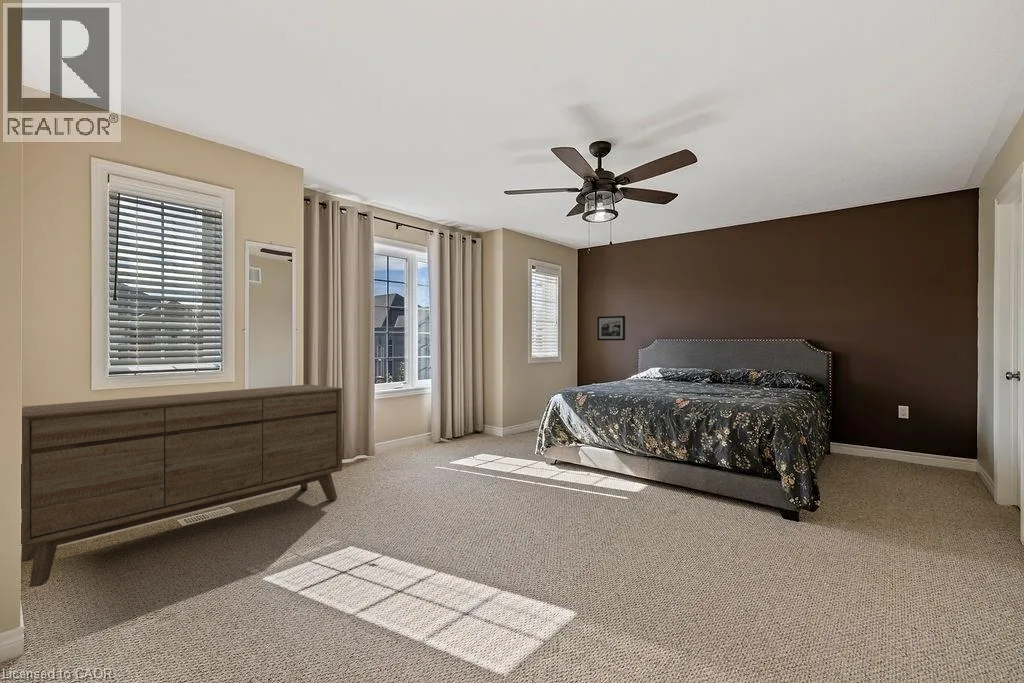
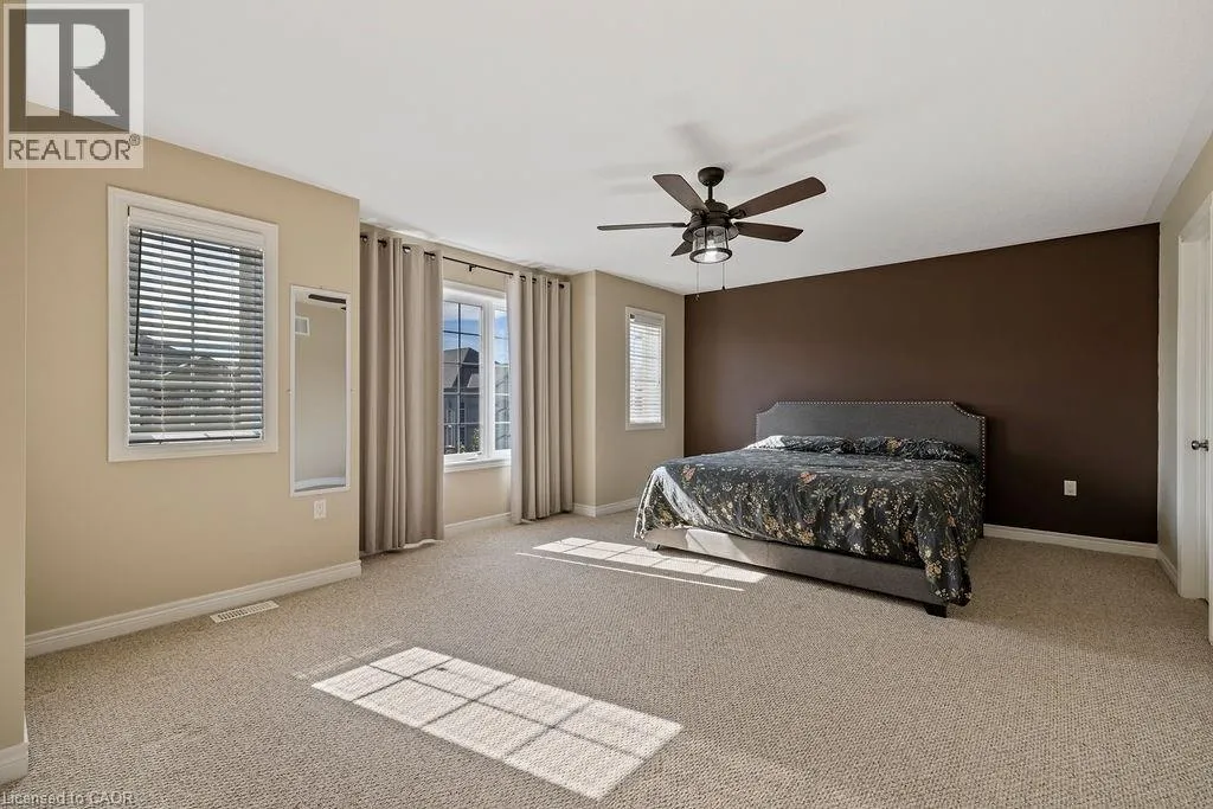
- sideboard (203, 460)
- picture frame (611, 328)
